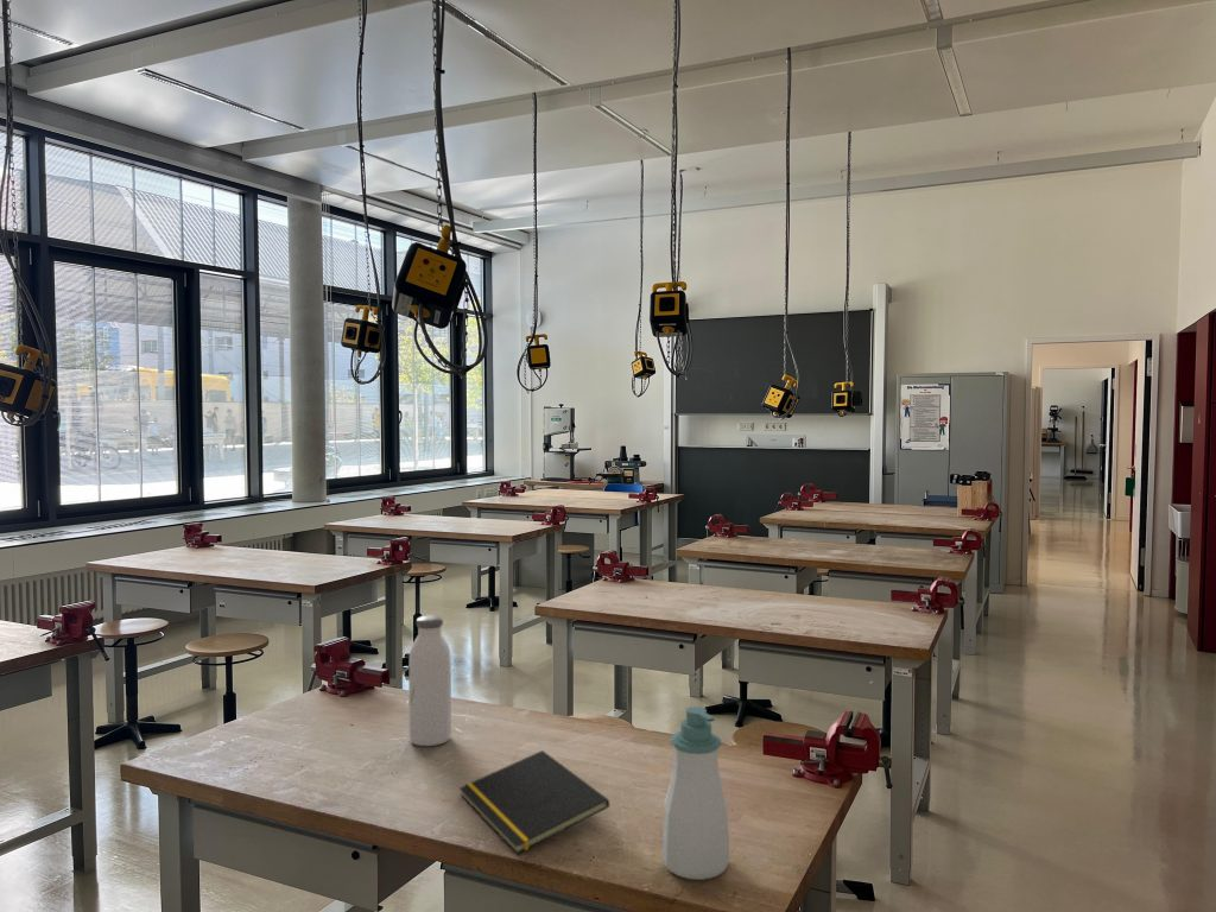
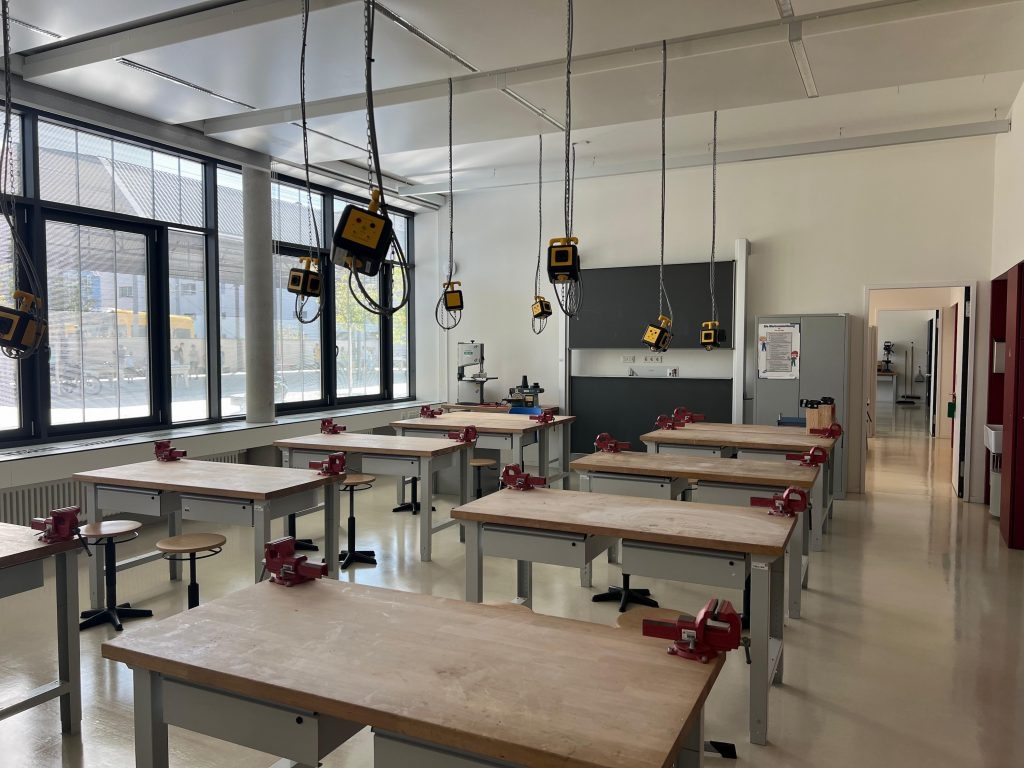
- soap bottle (695, 787)
- notepad (531, 797)
- water bottle (430, 678)
